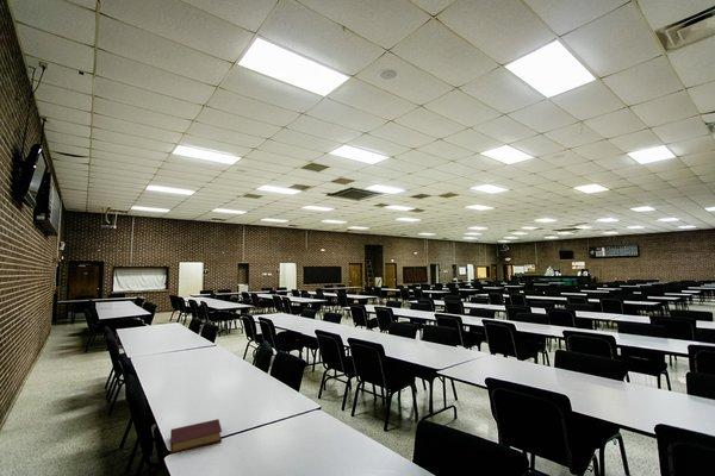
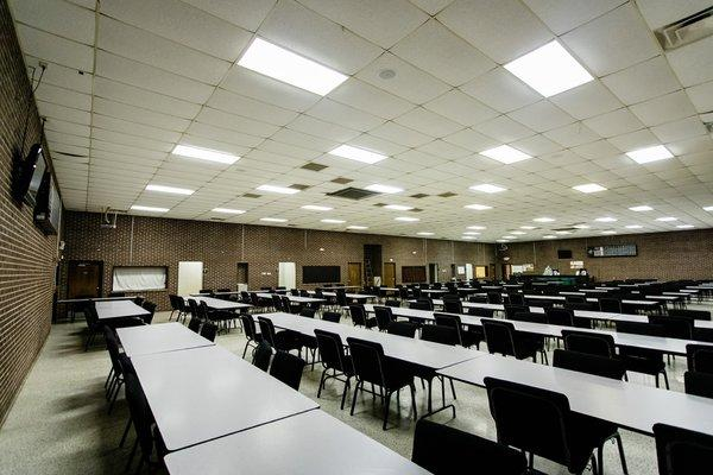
- book (195, 434)
